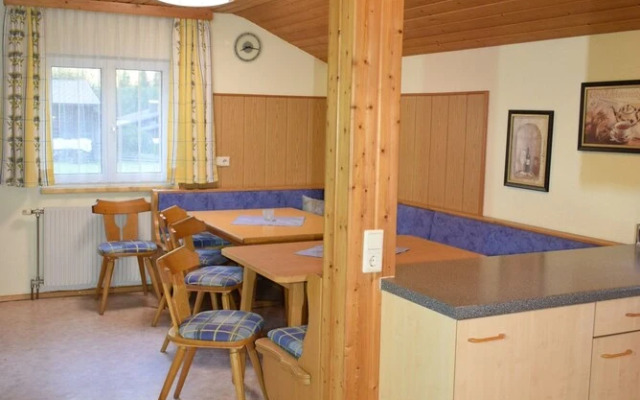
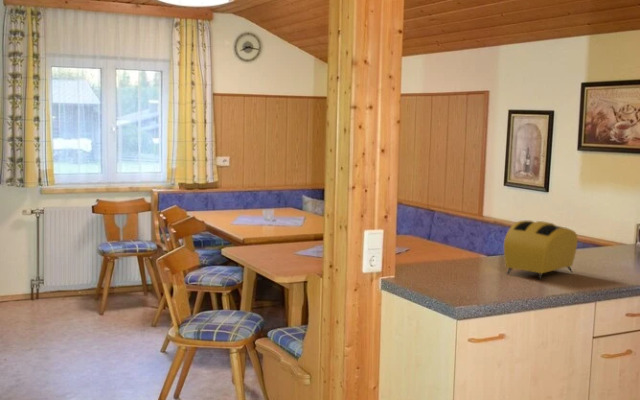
+ toaster (541, 247)
